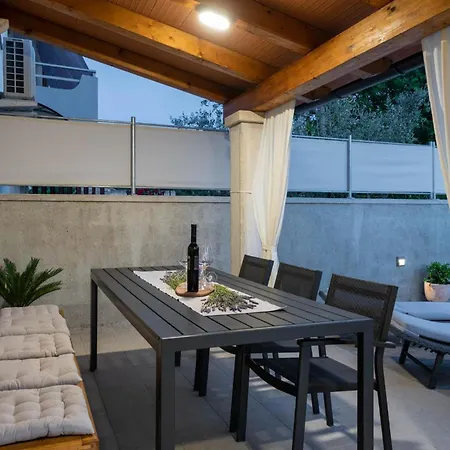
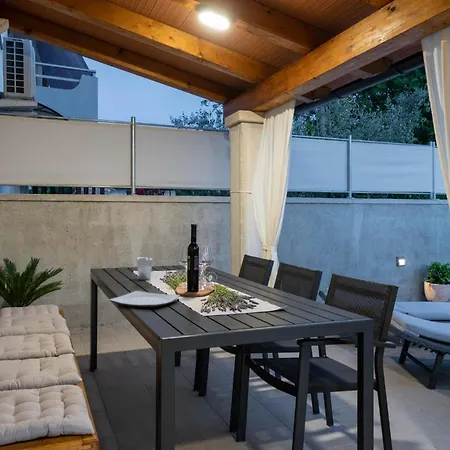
+ drinking glass (144, 268)
+ plate (145, 299)
